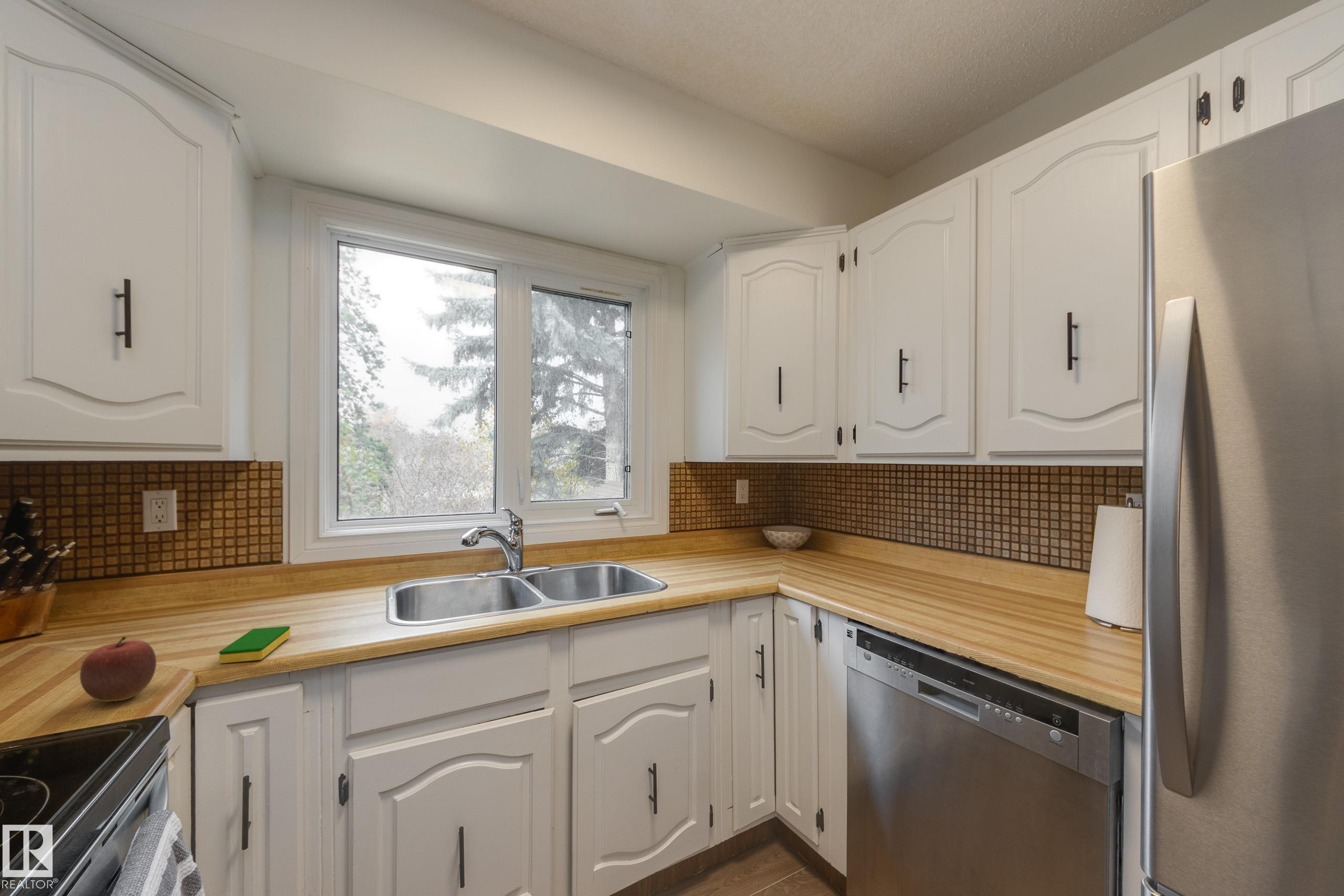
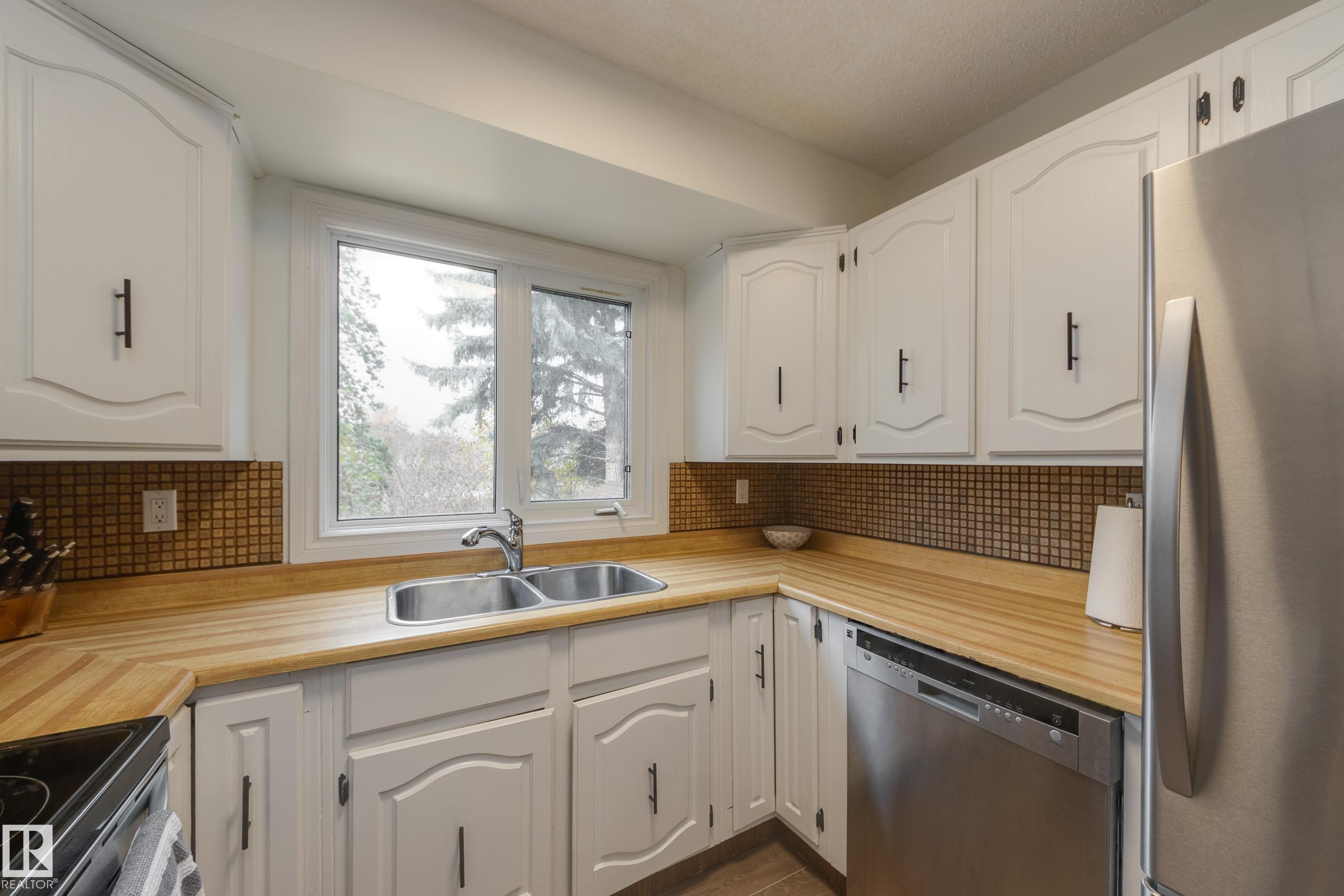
- dish sponge (257, 644)
- apple (119, 668)
